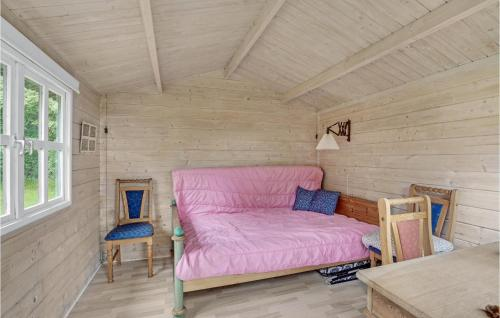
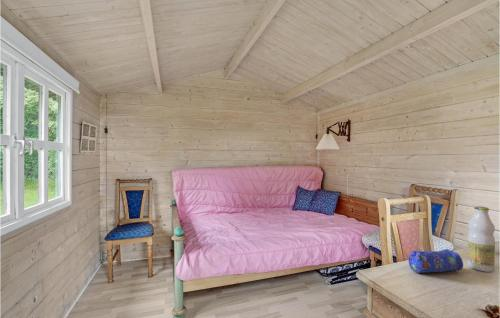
+ bottle (481, 237)
+ pencil case (434, 260)
